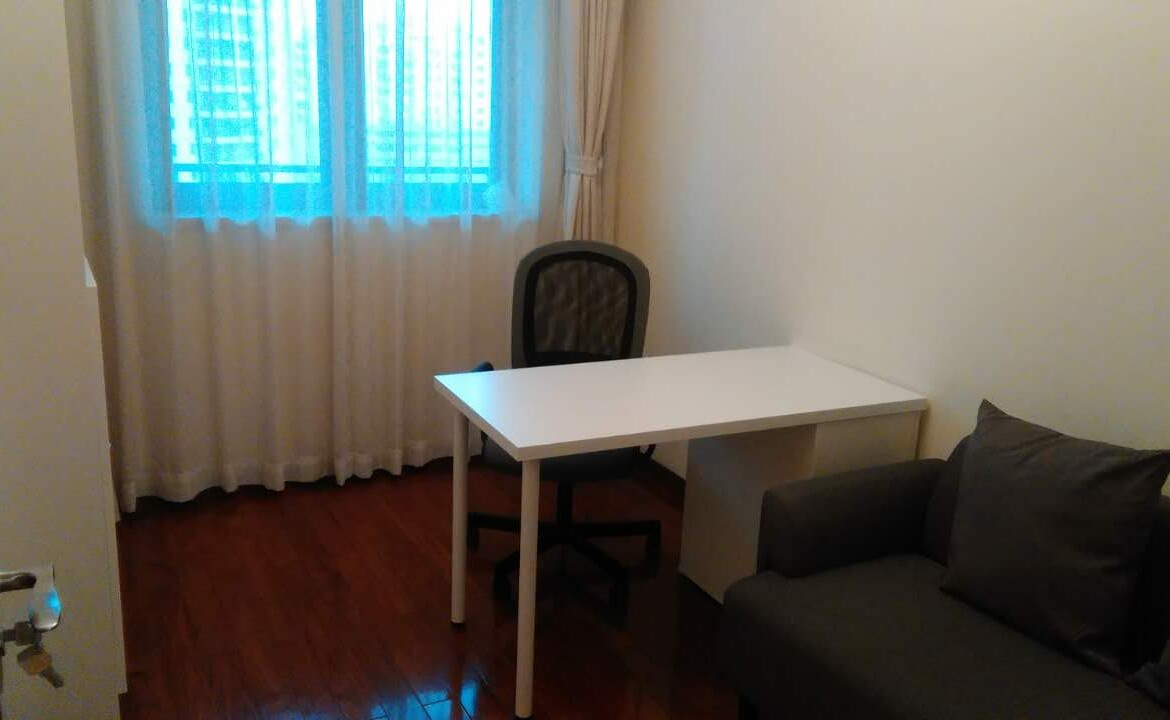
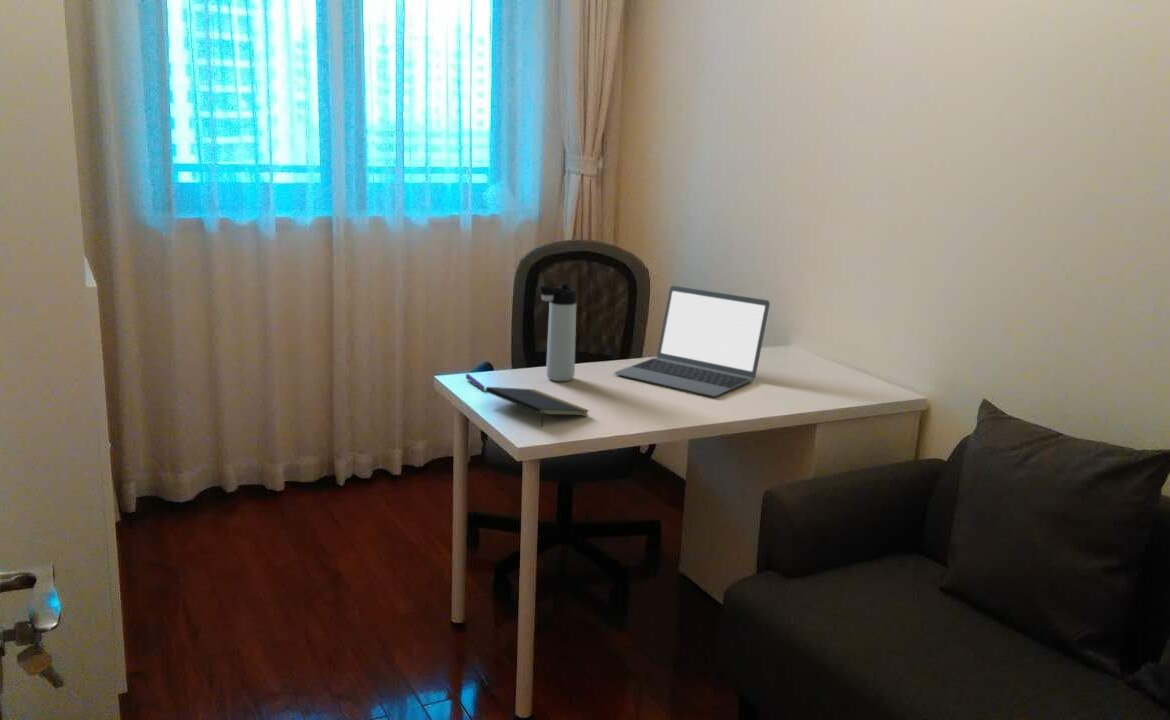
+ pen (475, 382)
+ notepad (536, 401)
+ laptop (691, 337)
+ thermos bottle (556, 332)
